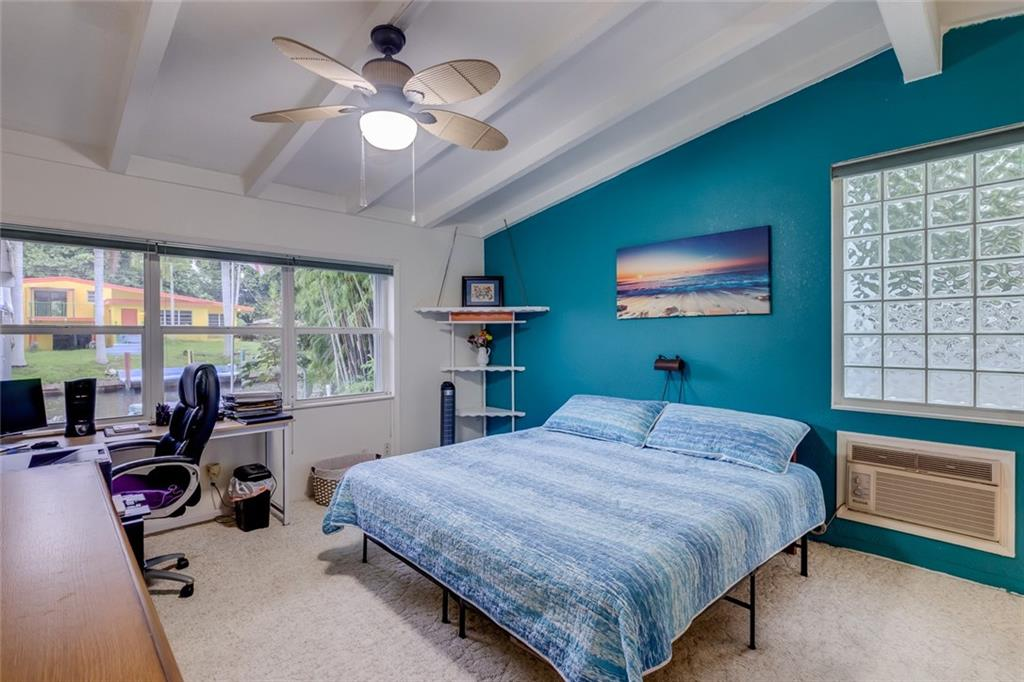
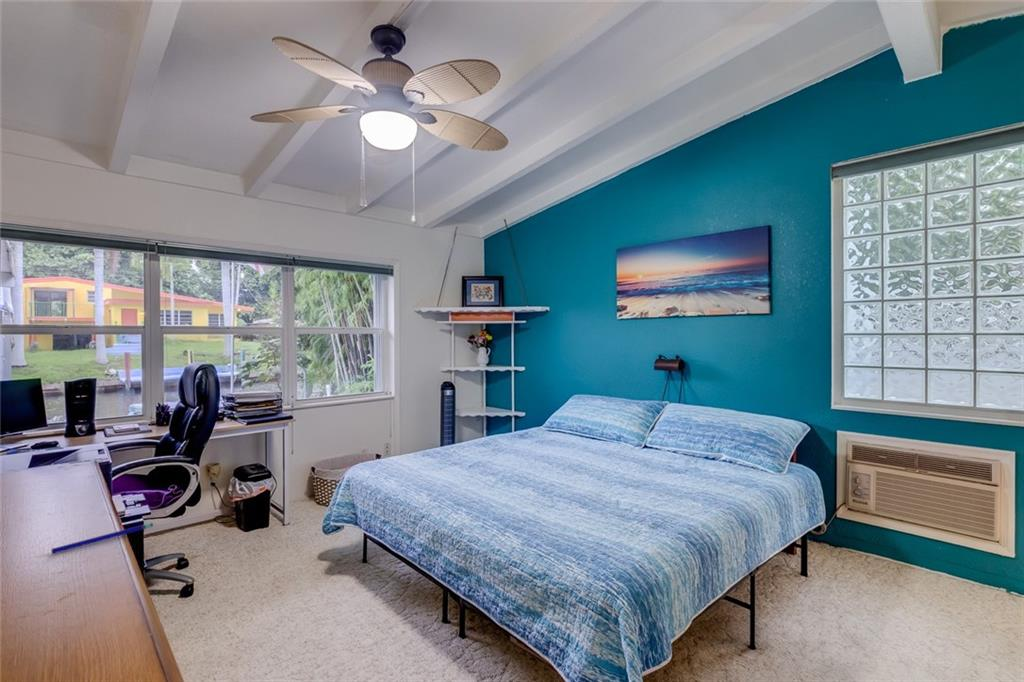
+ pen (105, 537)
